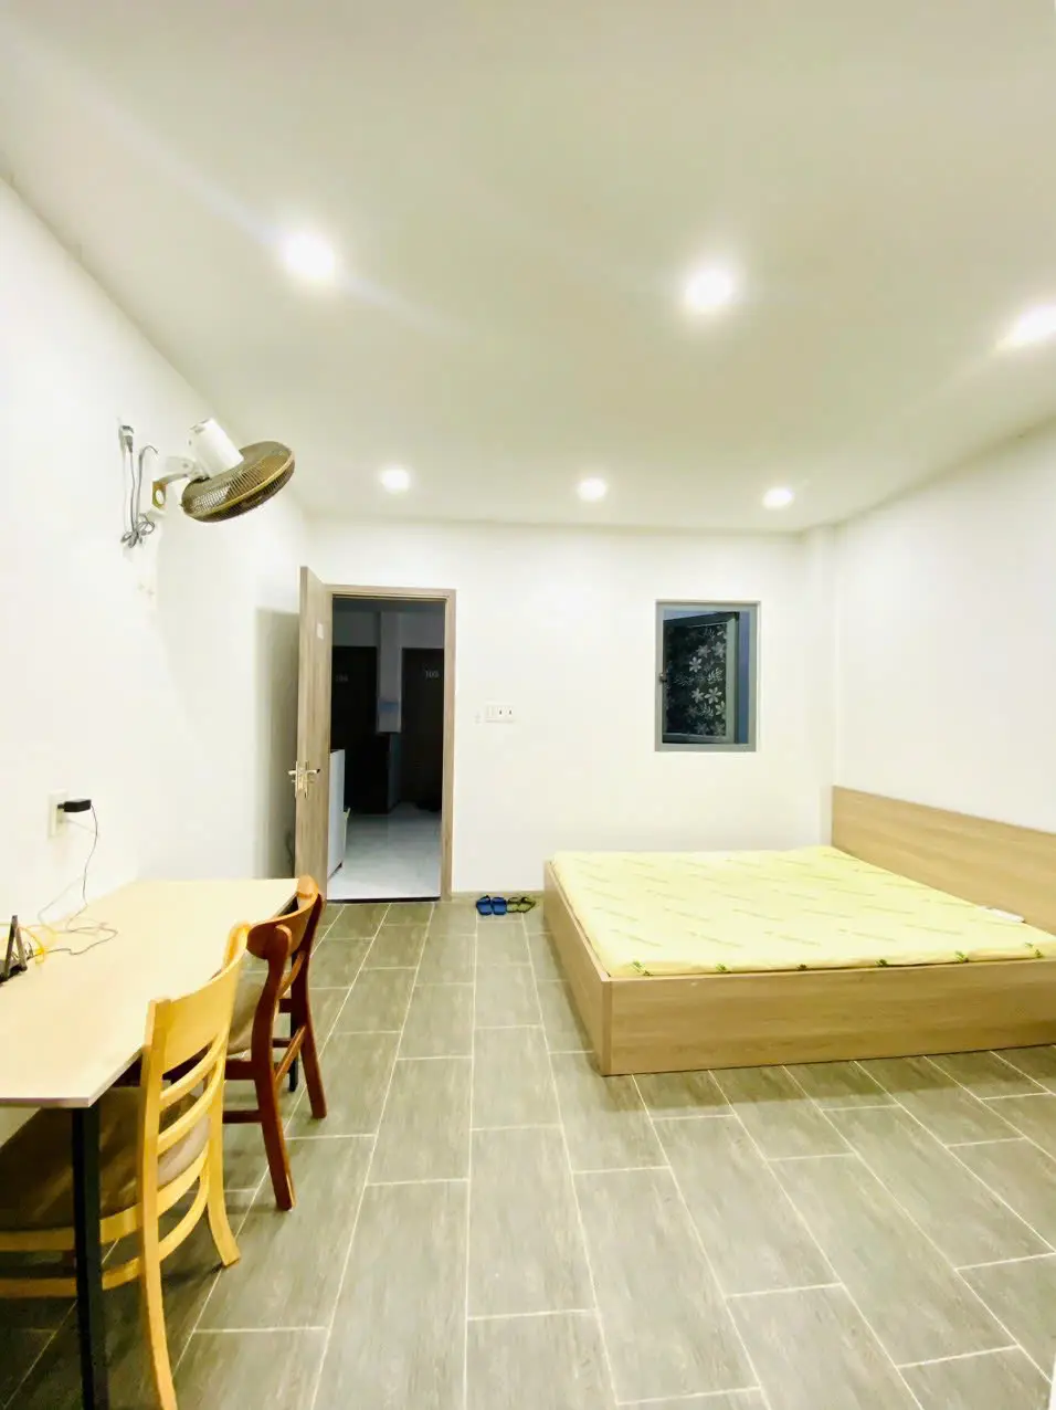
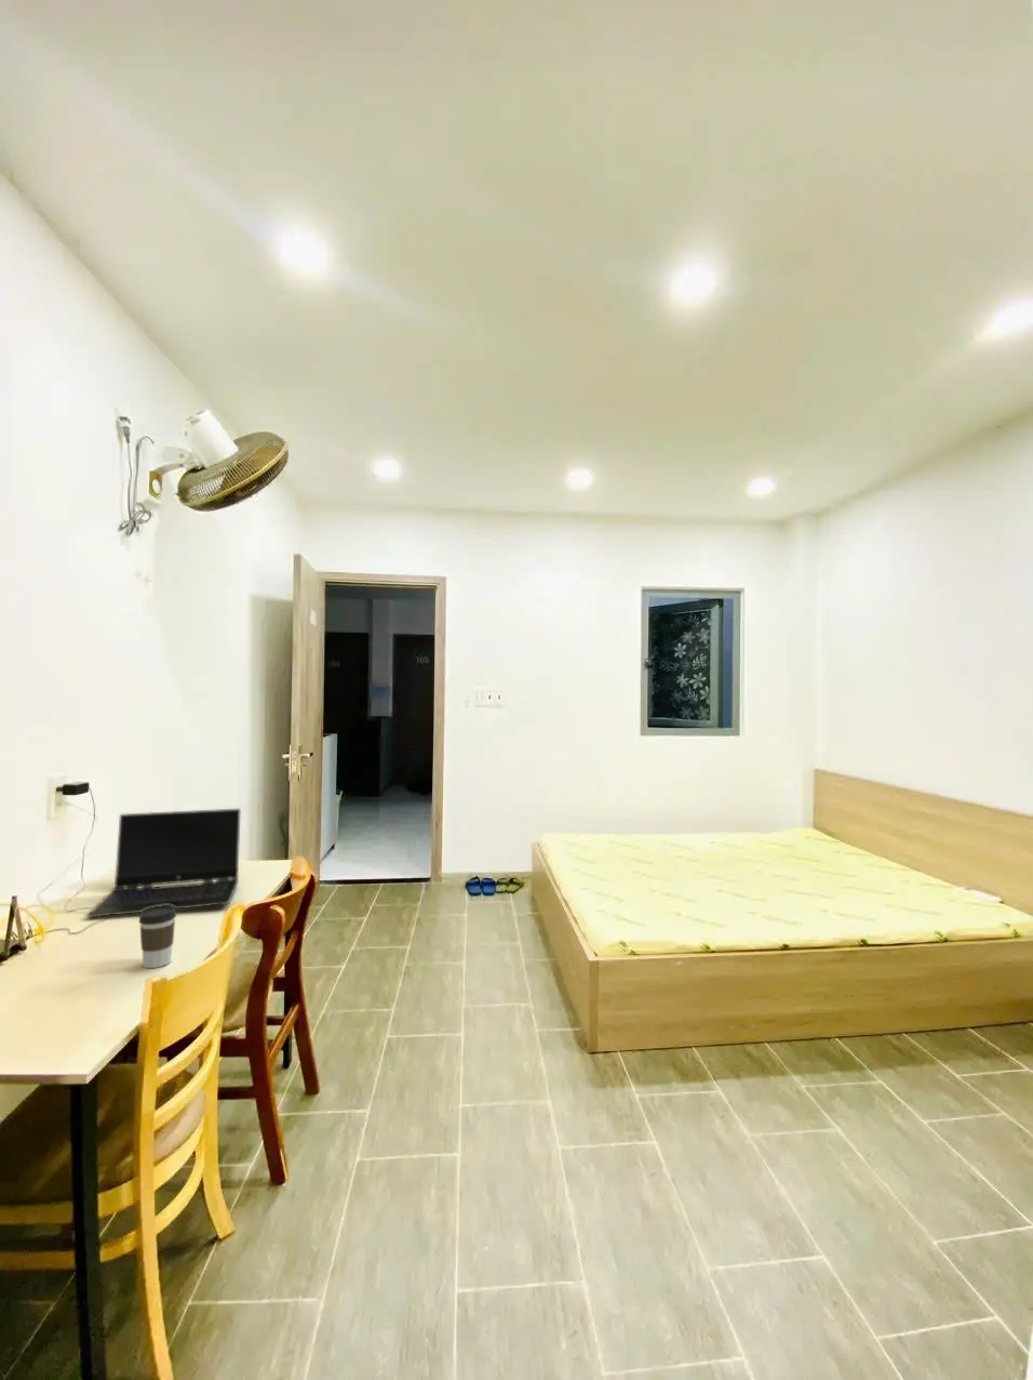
+ laptop computer (171, 859)
+ coffee cup (156, 937)
